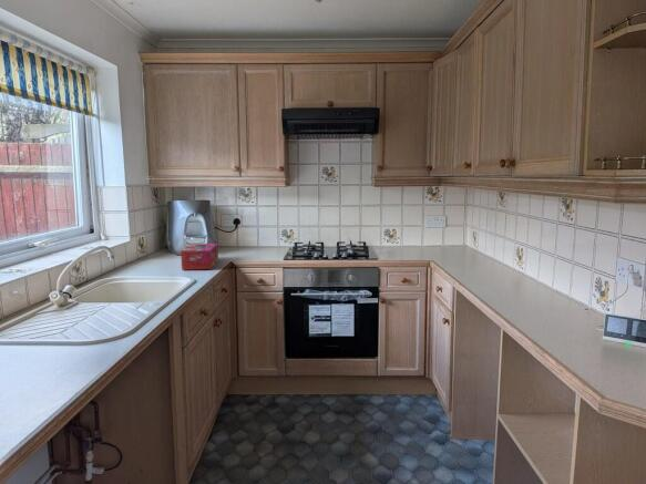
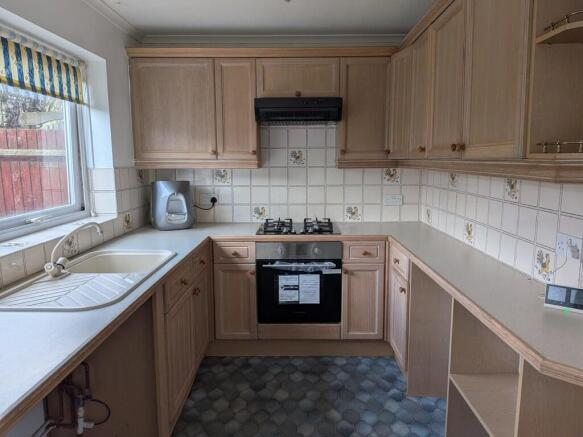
- tissue box (201, 256)
